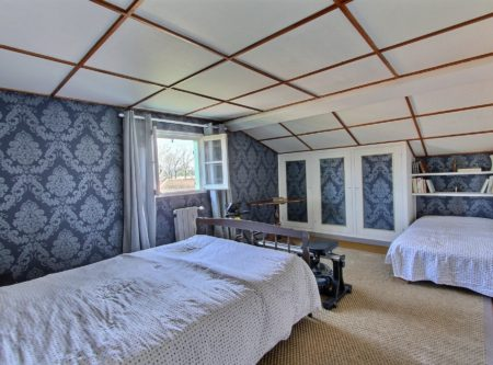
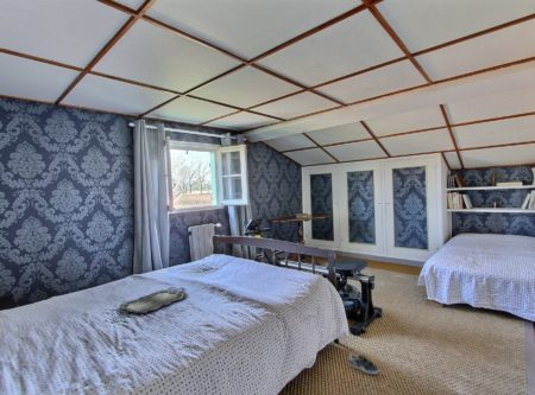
+ sneaker (363, 362)
+ serving tray (155, 300)
